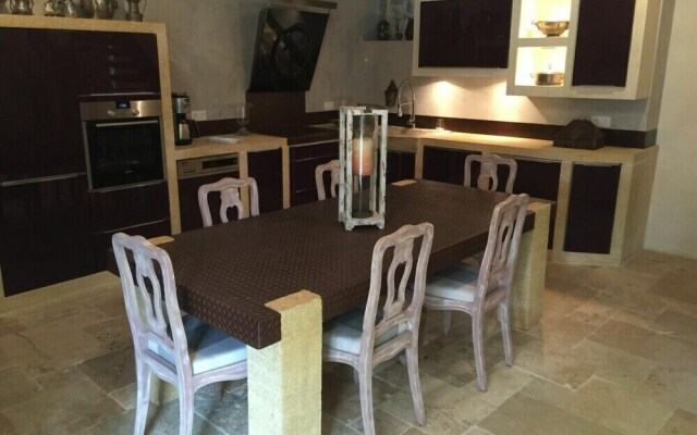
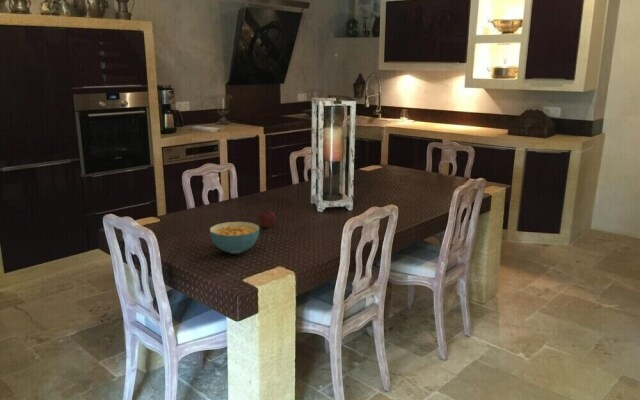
+ cereal bowl (235, 240)
+ fruit (267, 218)
